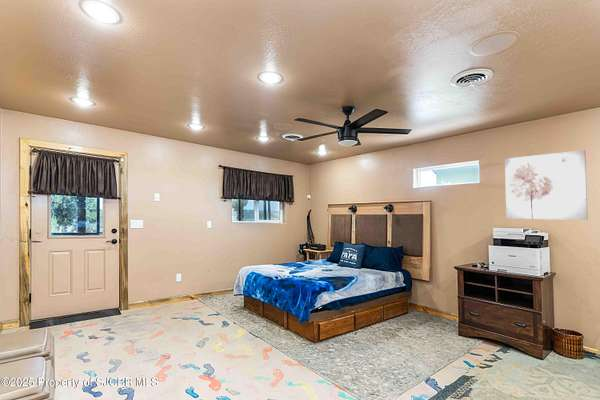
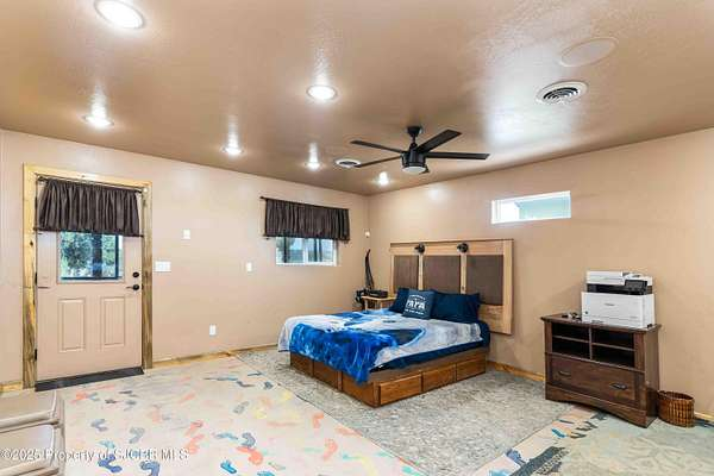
- wall art (542, 186)
